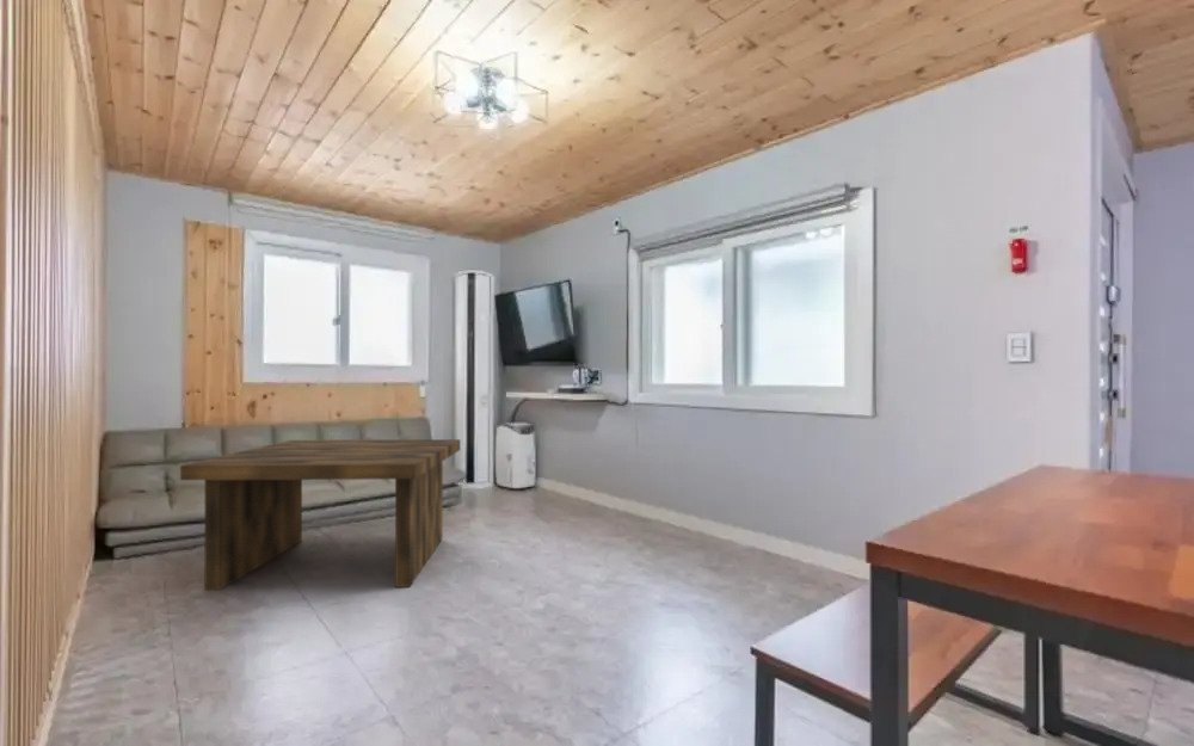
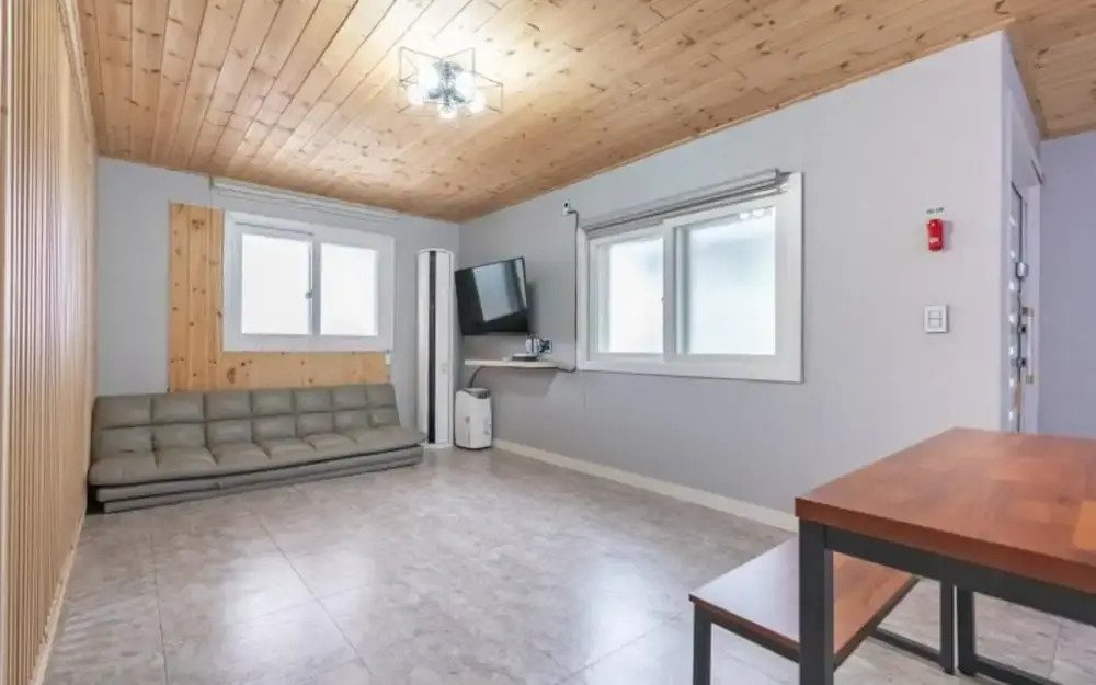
- coffee table (343, 479)
